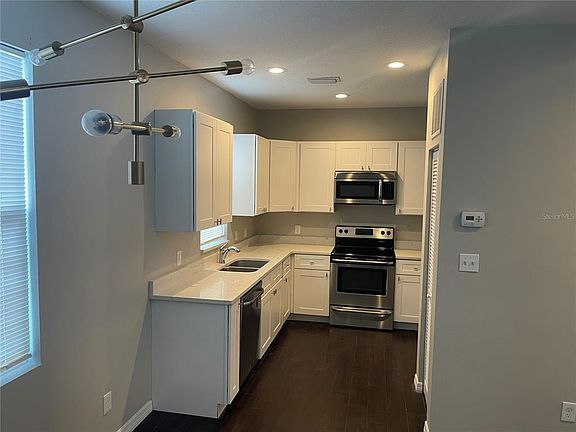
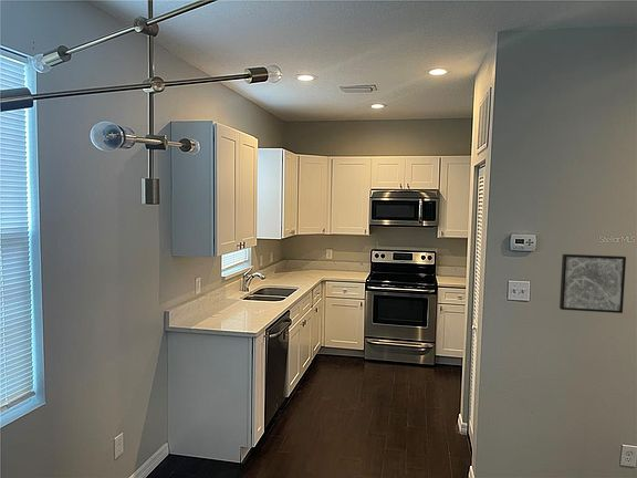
+ wall art (592, 282)
